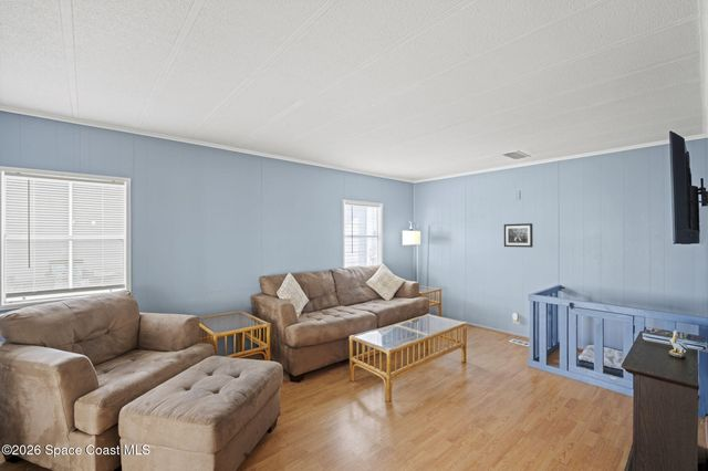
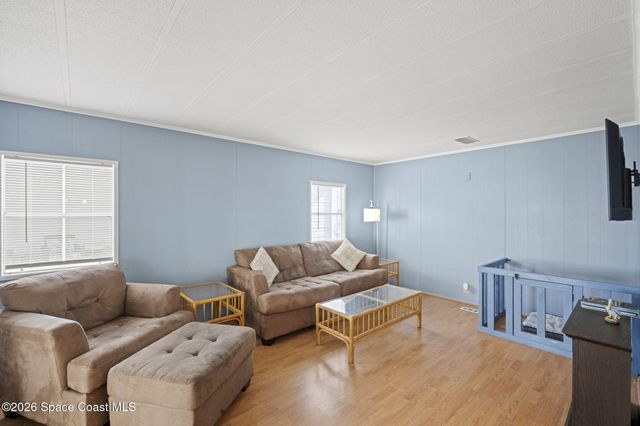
- wall art (518, 234)
